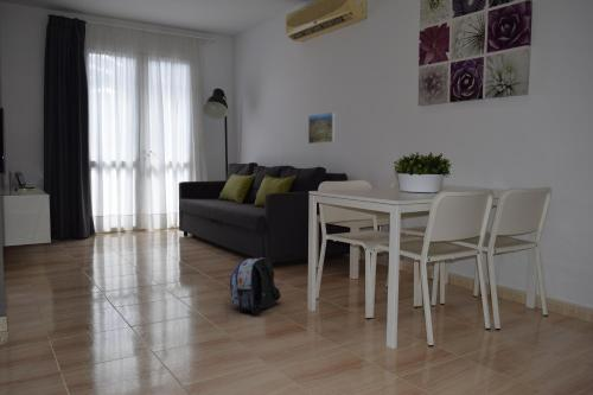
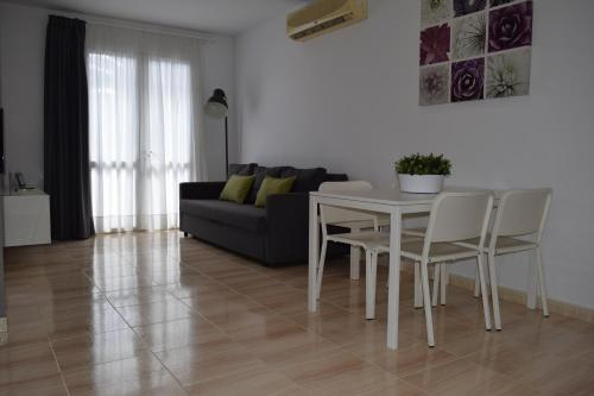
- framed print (320, 128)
- backpack (254, 282)
